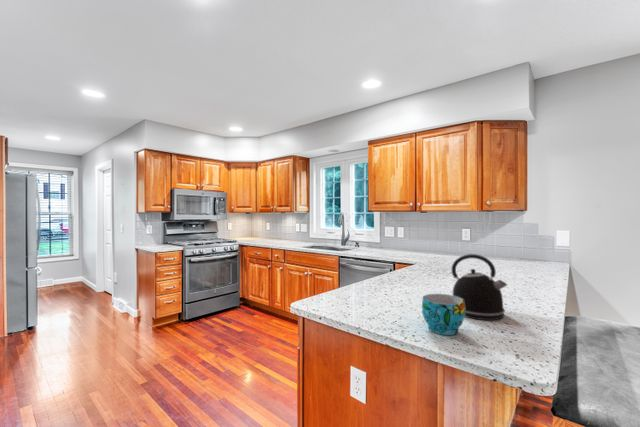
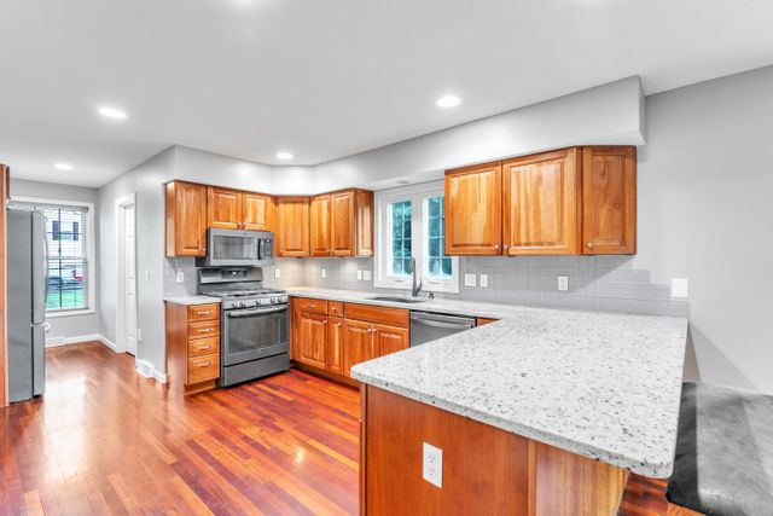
- kettle (476, 283)
- cup (440, 313)
